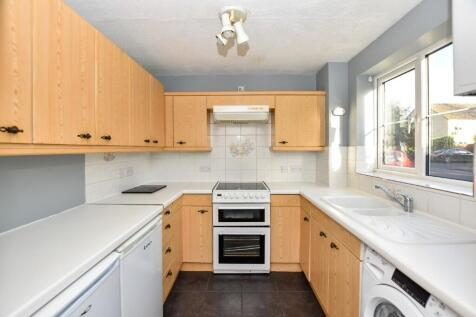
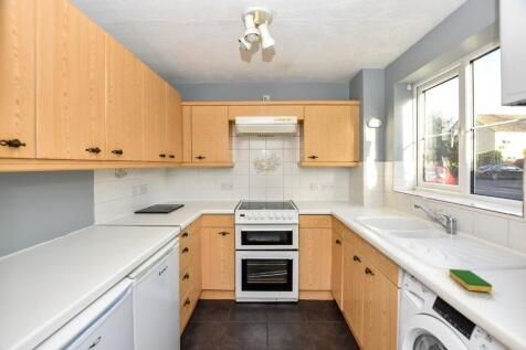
+ dish sponge (469, 279)
